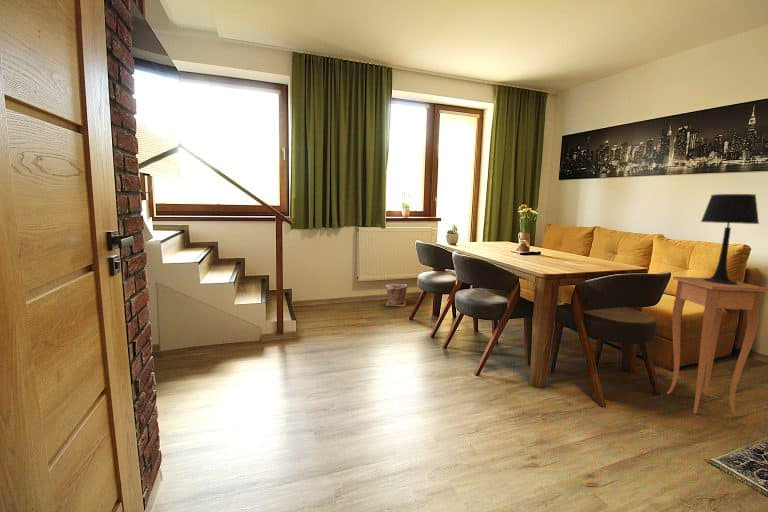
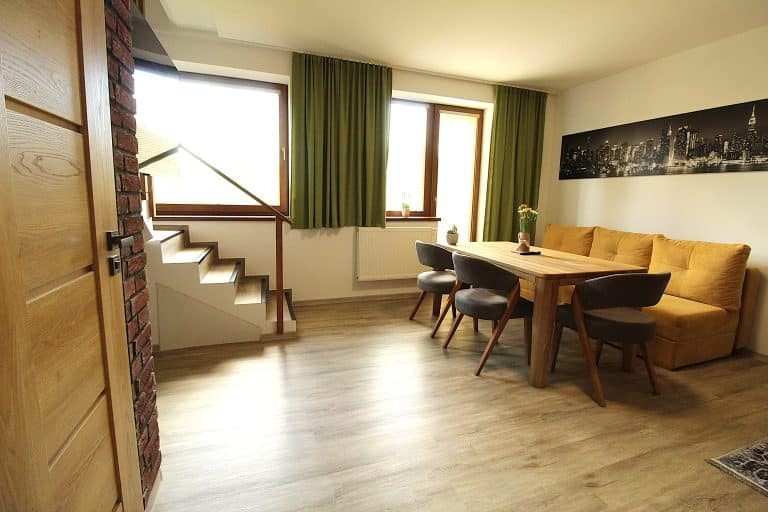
- side table (708, 344)
- plant pot (396, 294)
- table lamp (726, 238)
